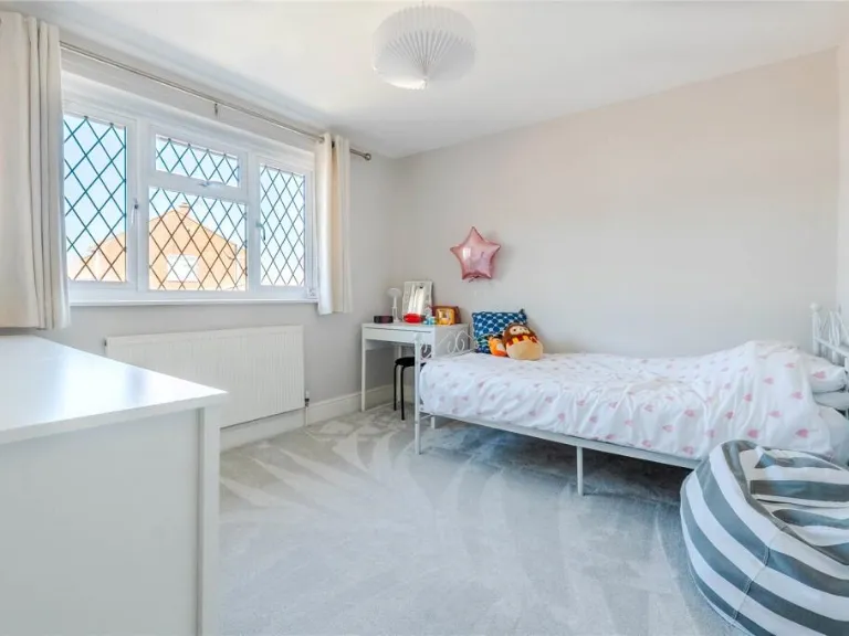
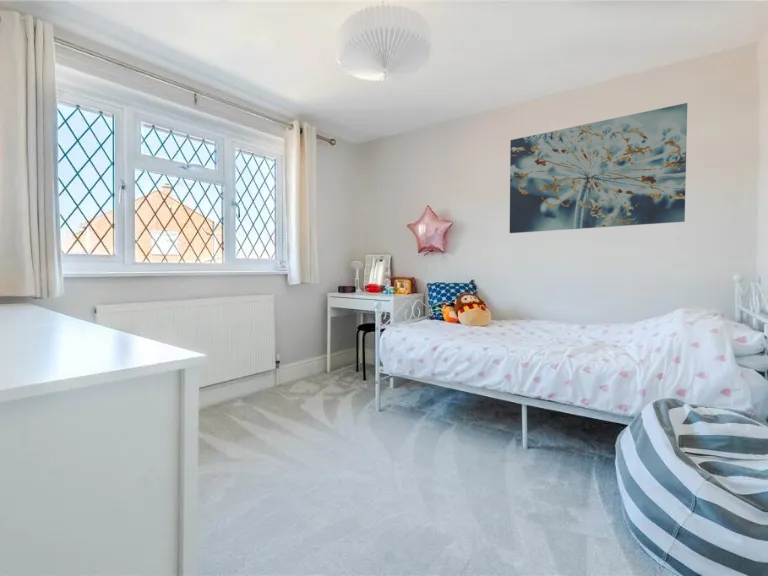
+ wall art (587, 176)
